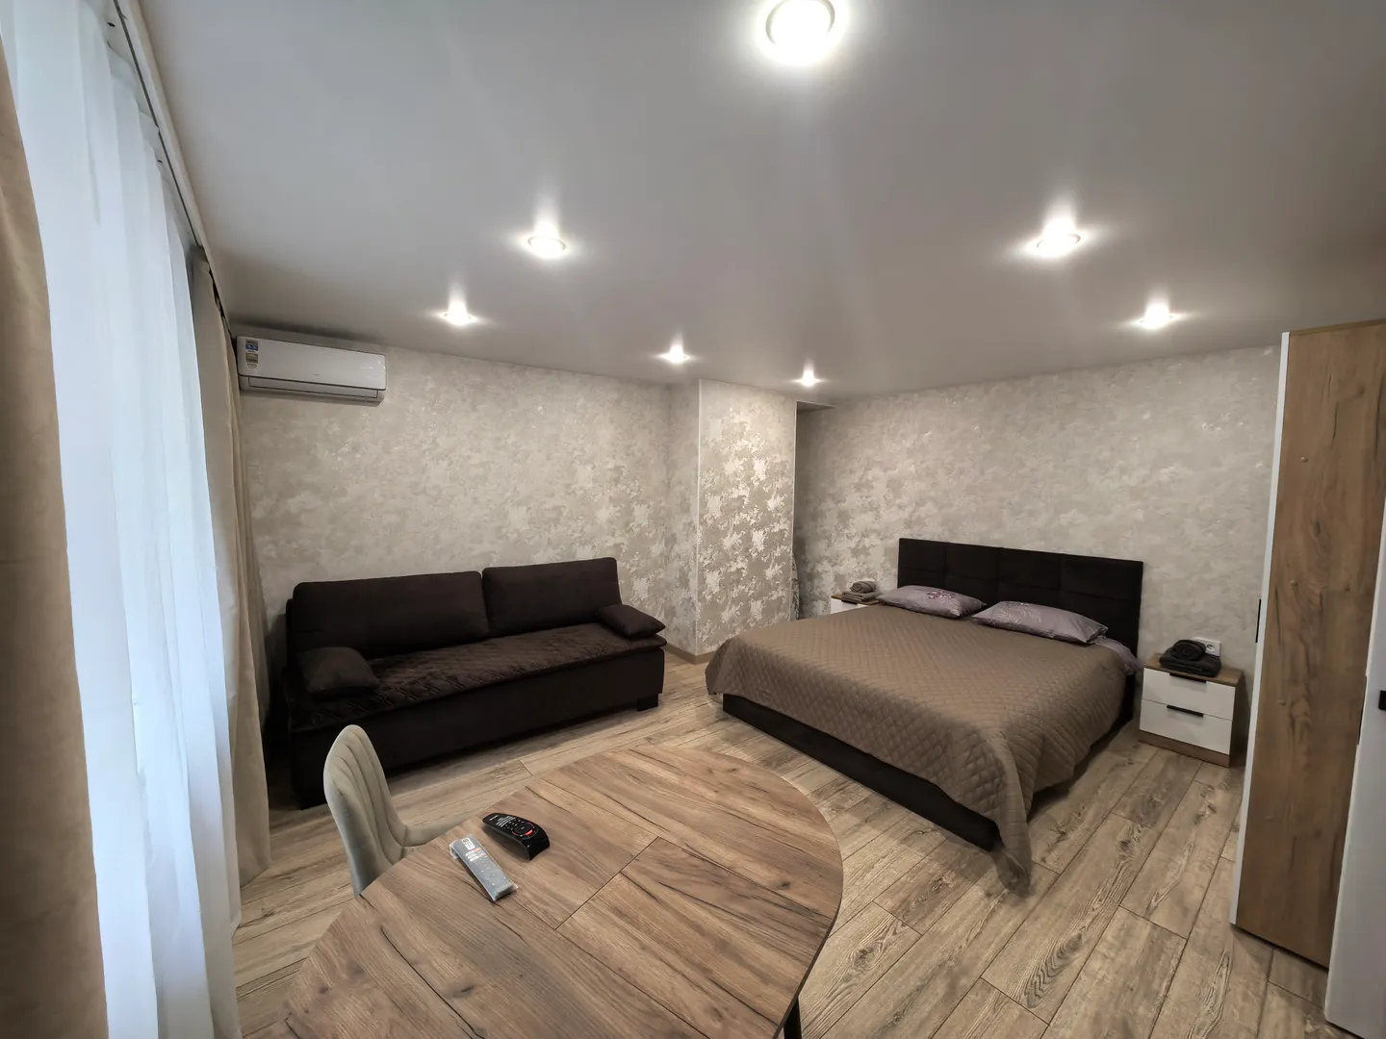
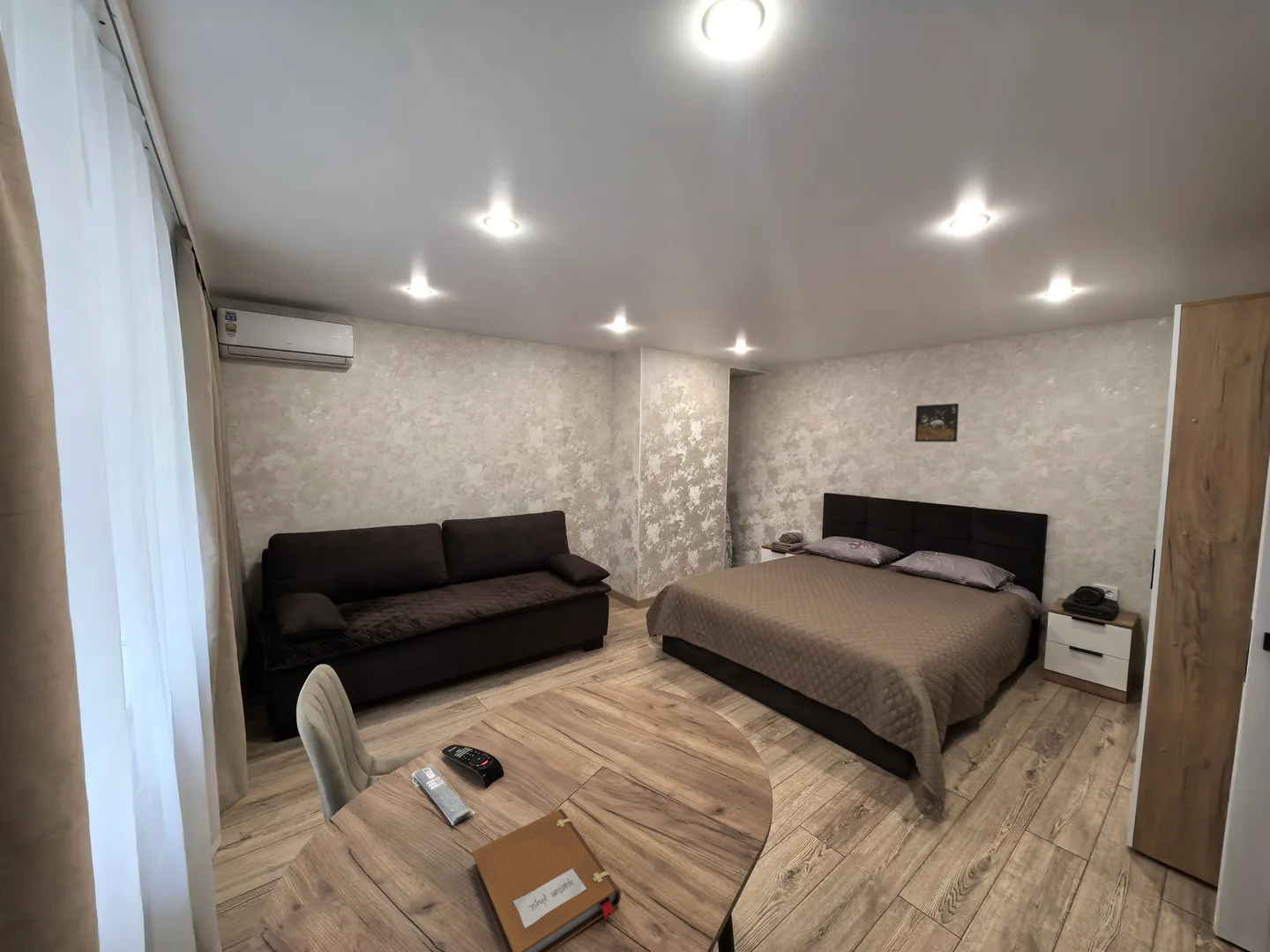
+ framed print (936, 423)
+ notebook (545, 879)
